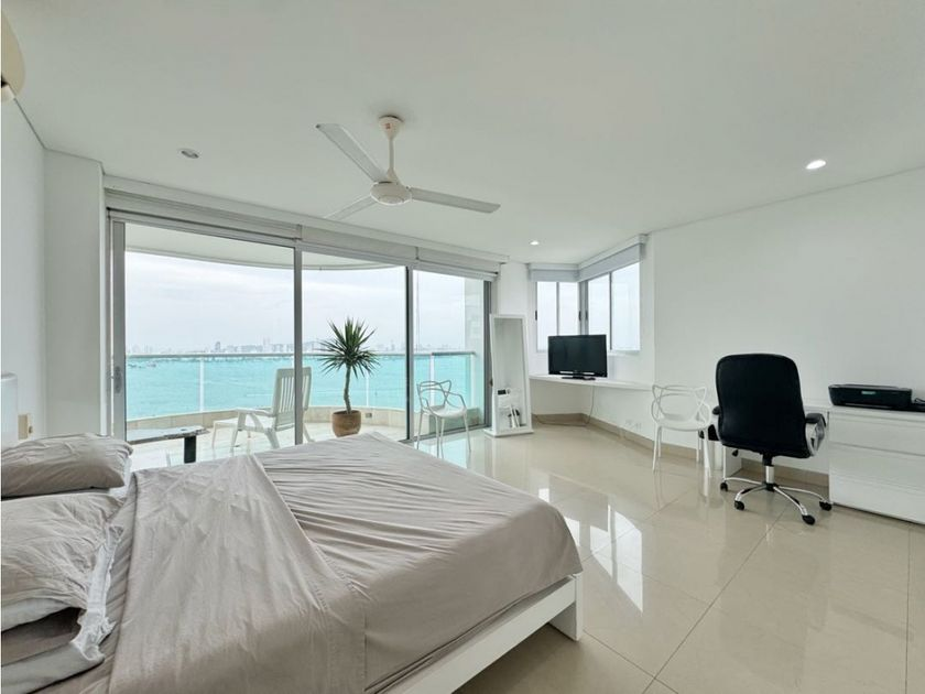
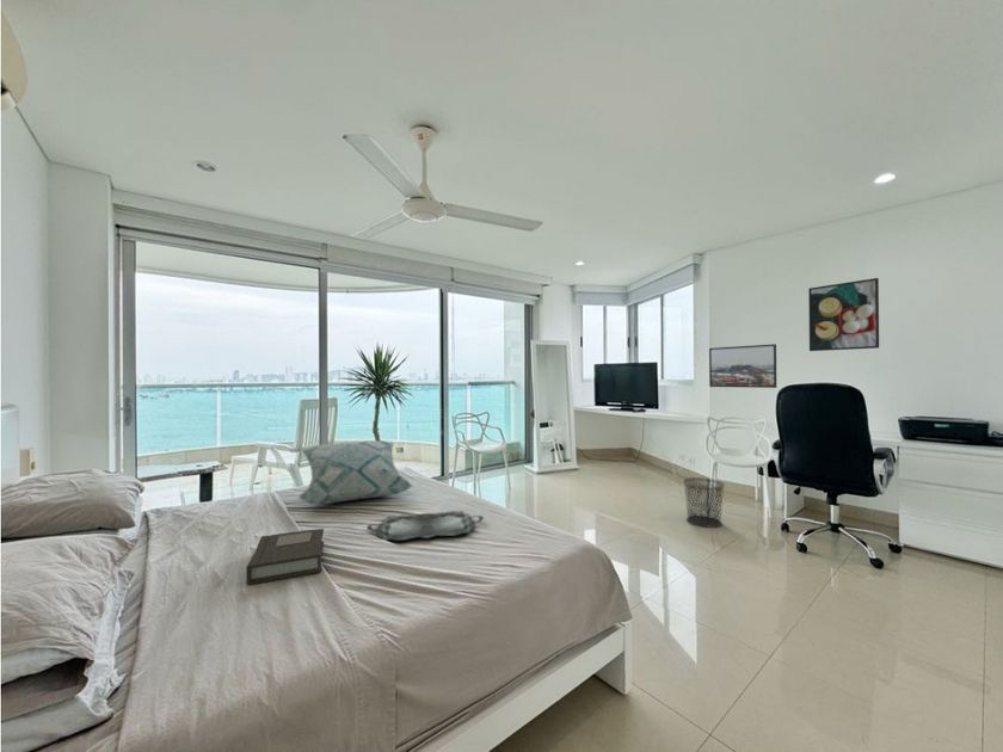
+ decorative pillow (353, 469)
+ serving tray (426, 524)
+ waste bin (702, 501)
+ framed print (740, 366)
+ book (289, 553)
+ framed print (842, 316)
